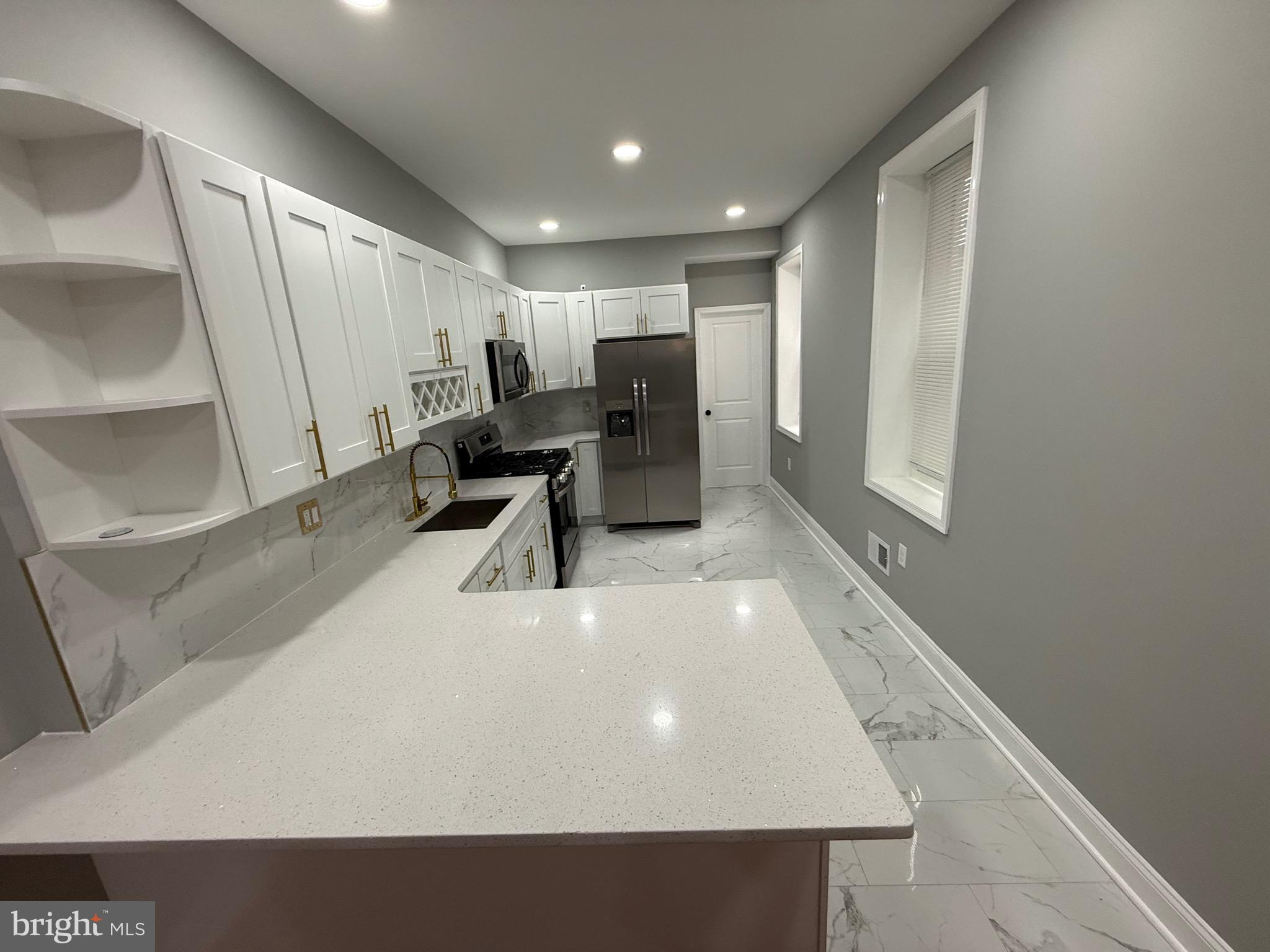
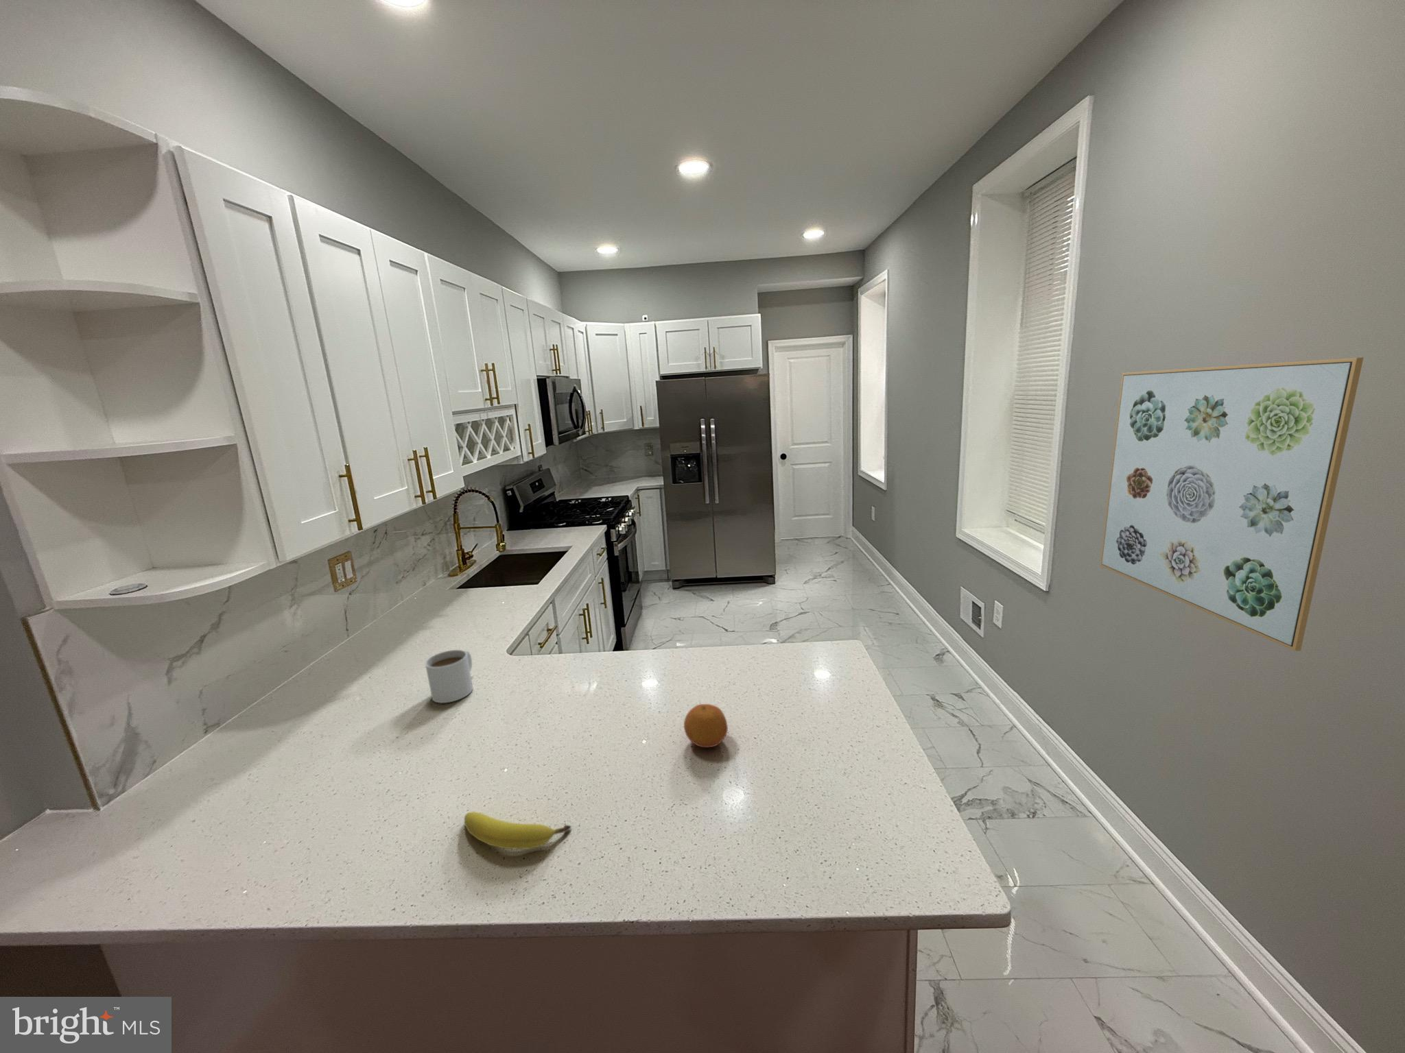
+ wall art (1196, 489)
+ fruit (507, 826)
+ mug (455, 671)
+ fruit (705, 724)
